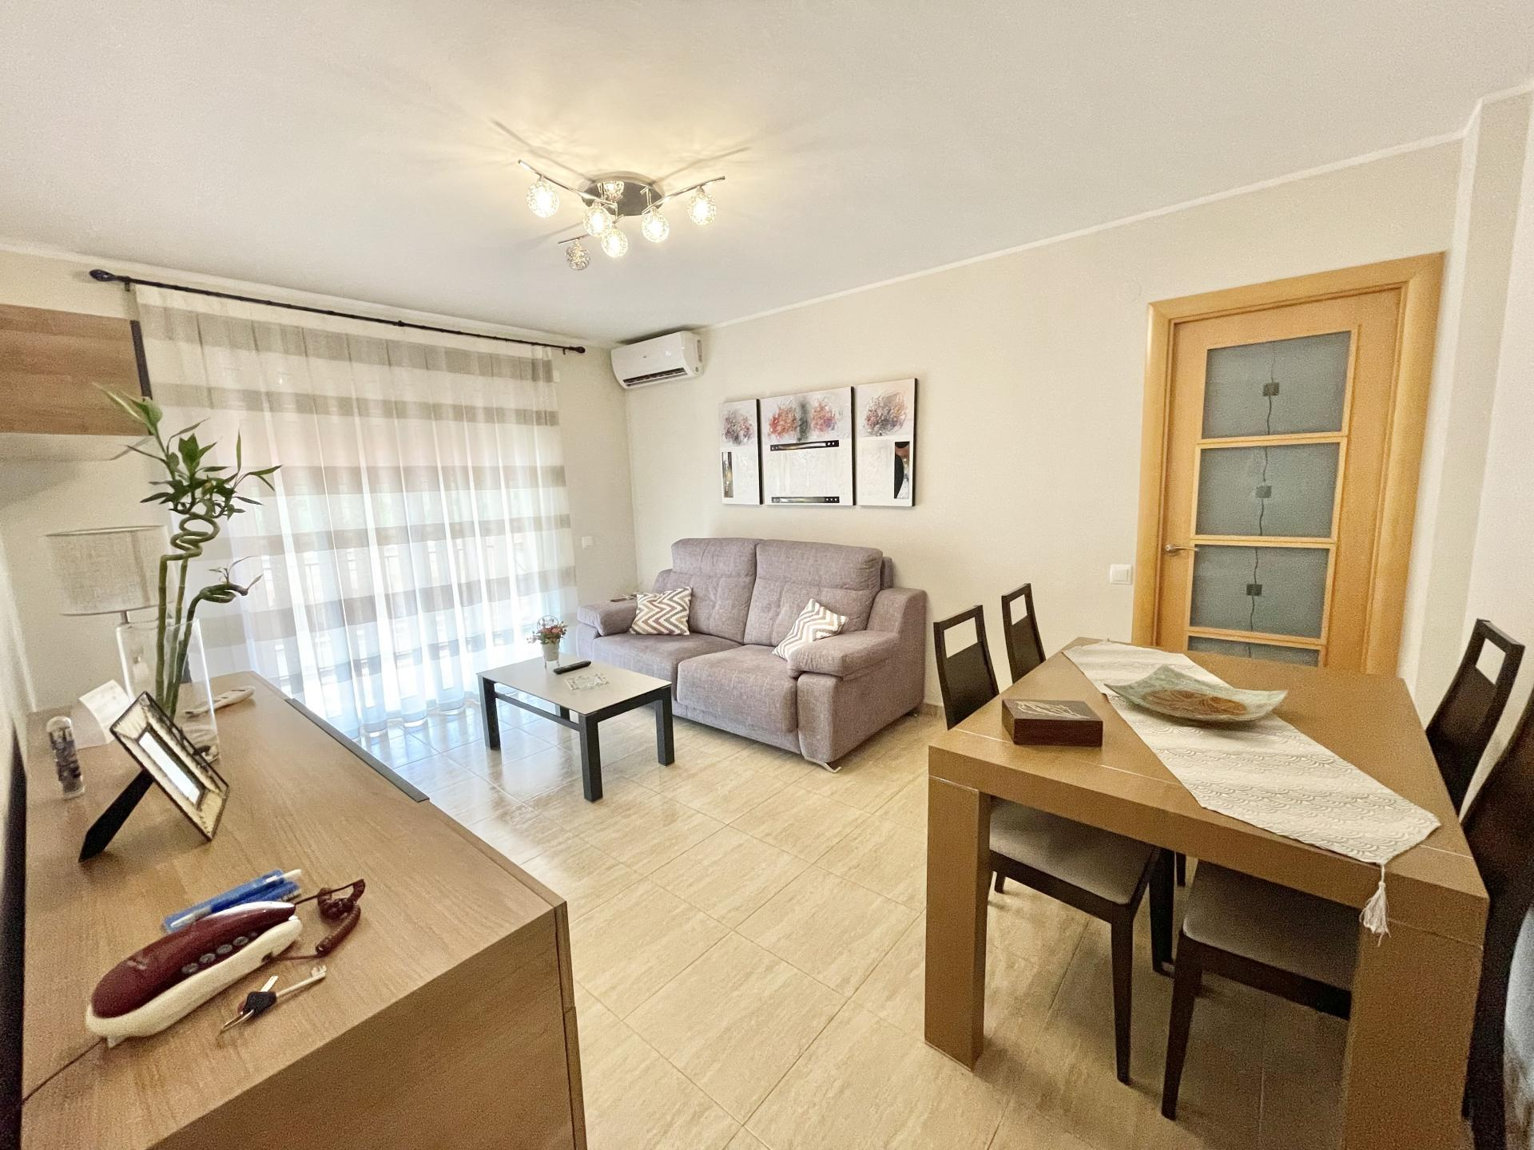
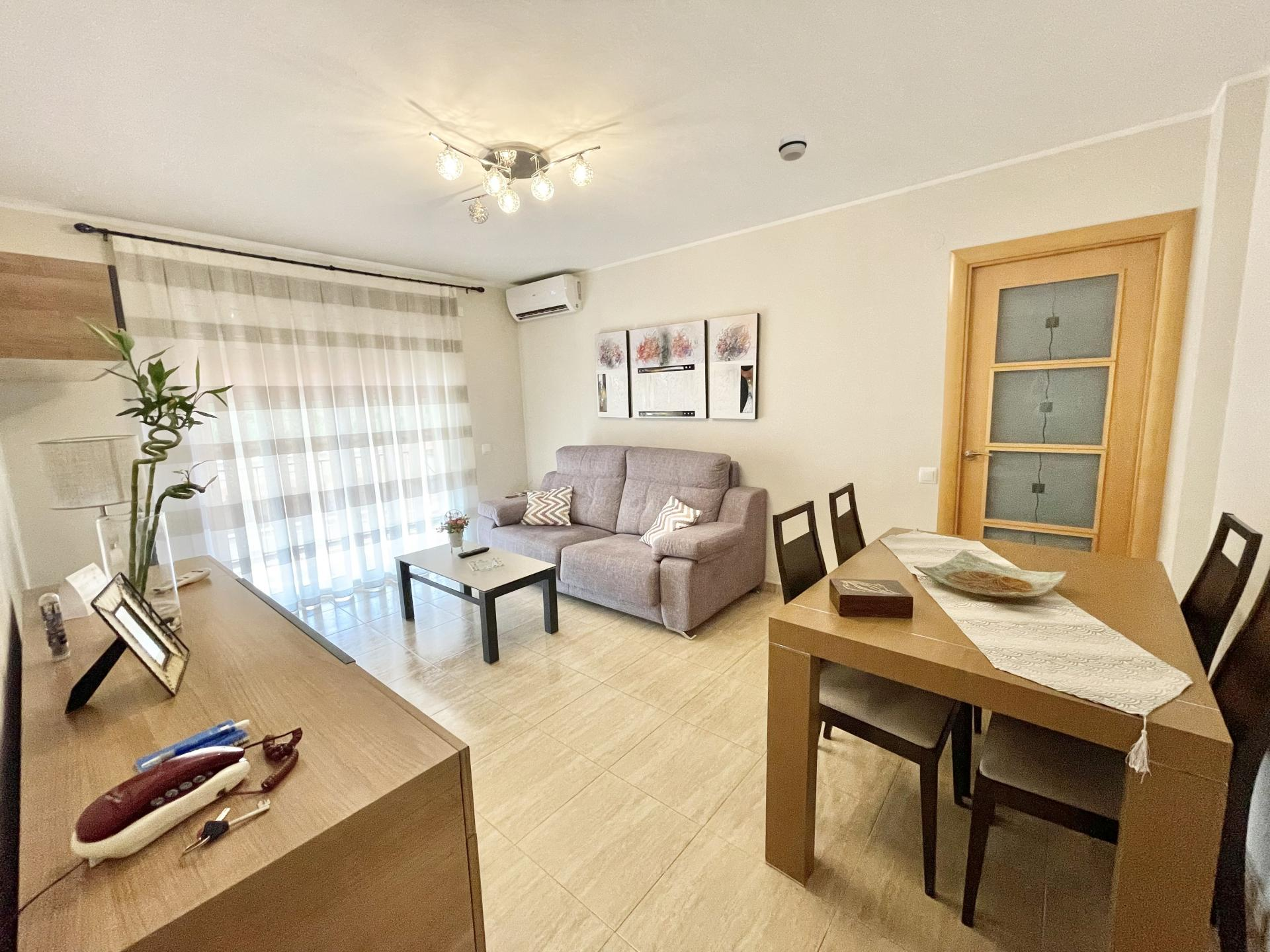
+ smoke detector (792, 147)
